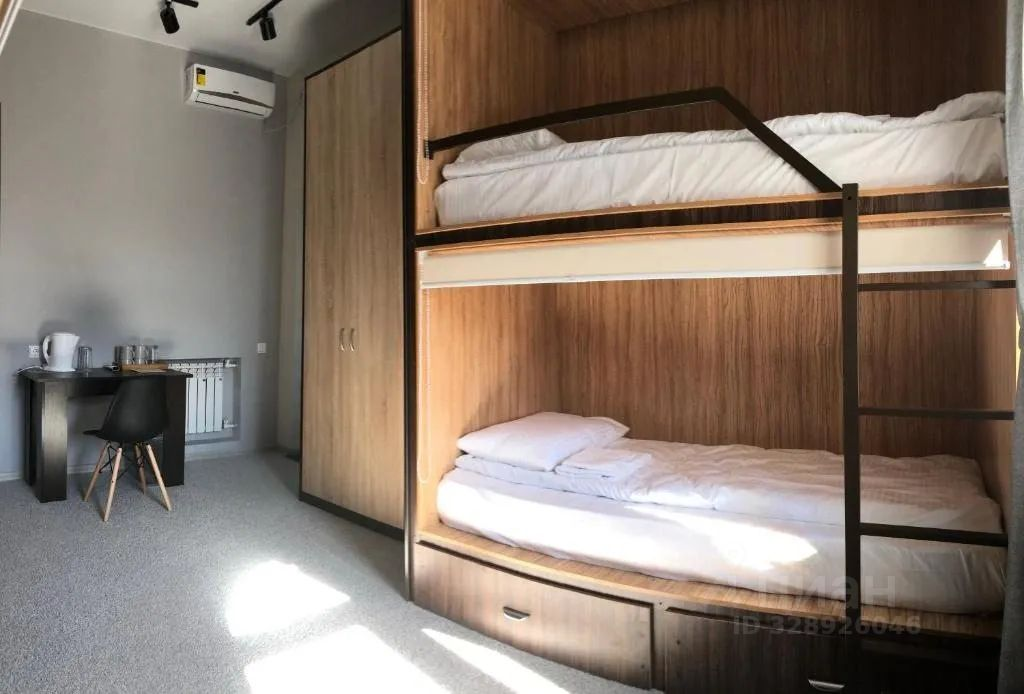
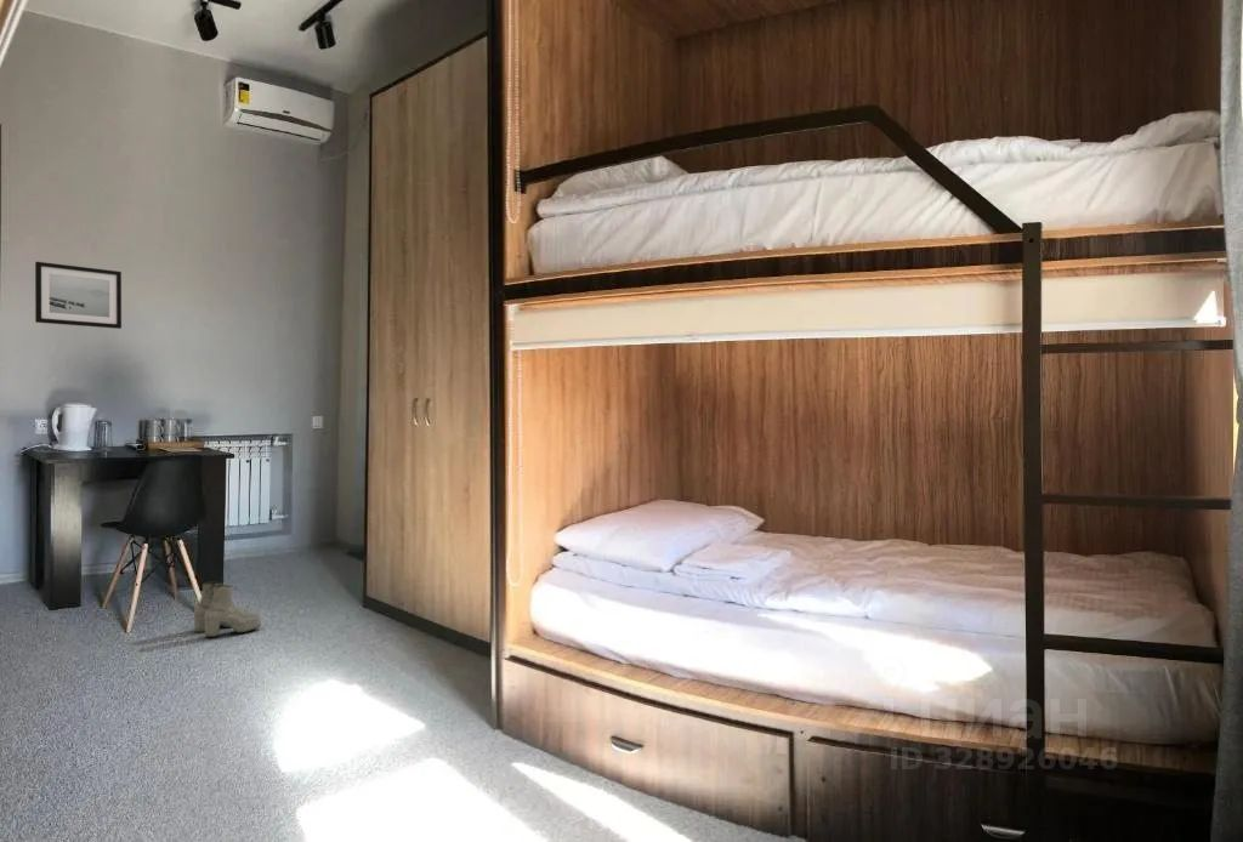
+ boots (227, 605)
+ wall art (79, 296)
